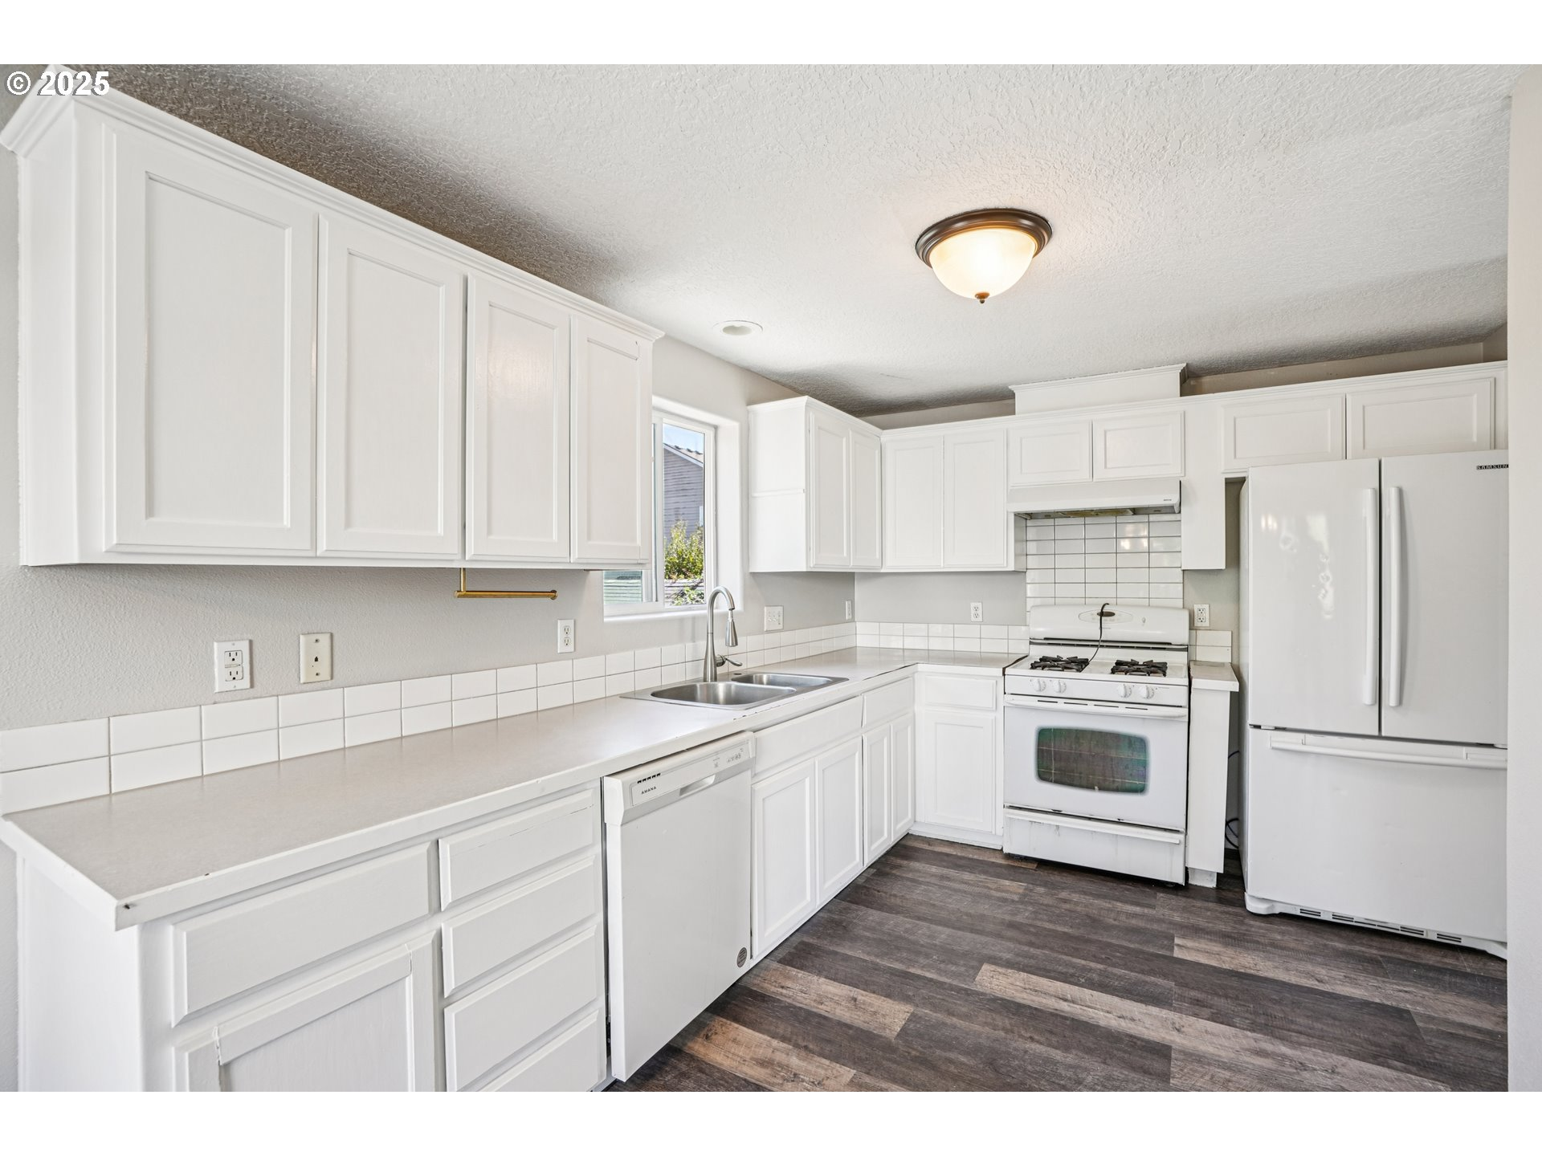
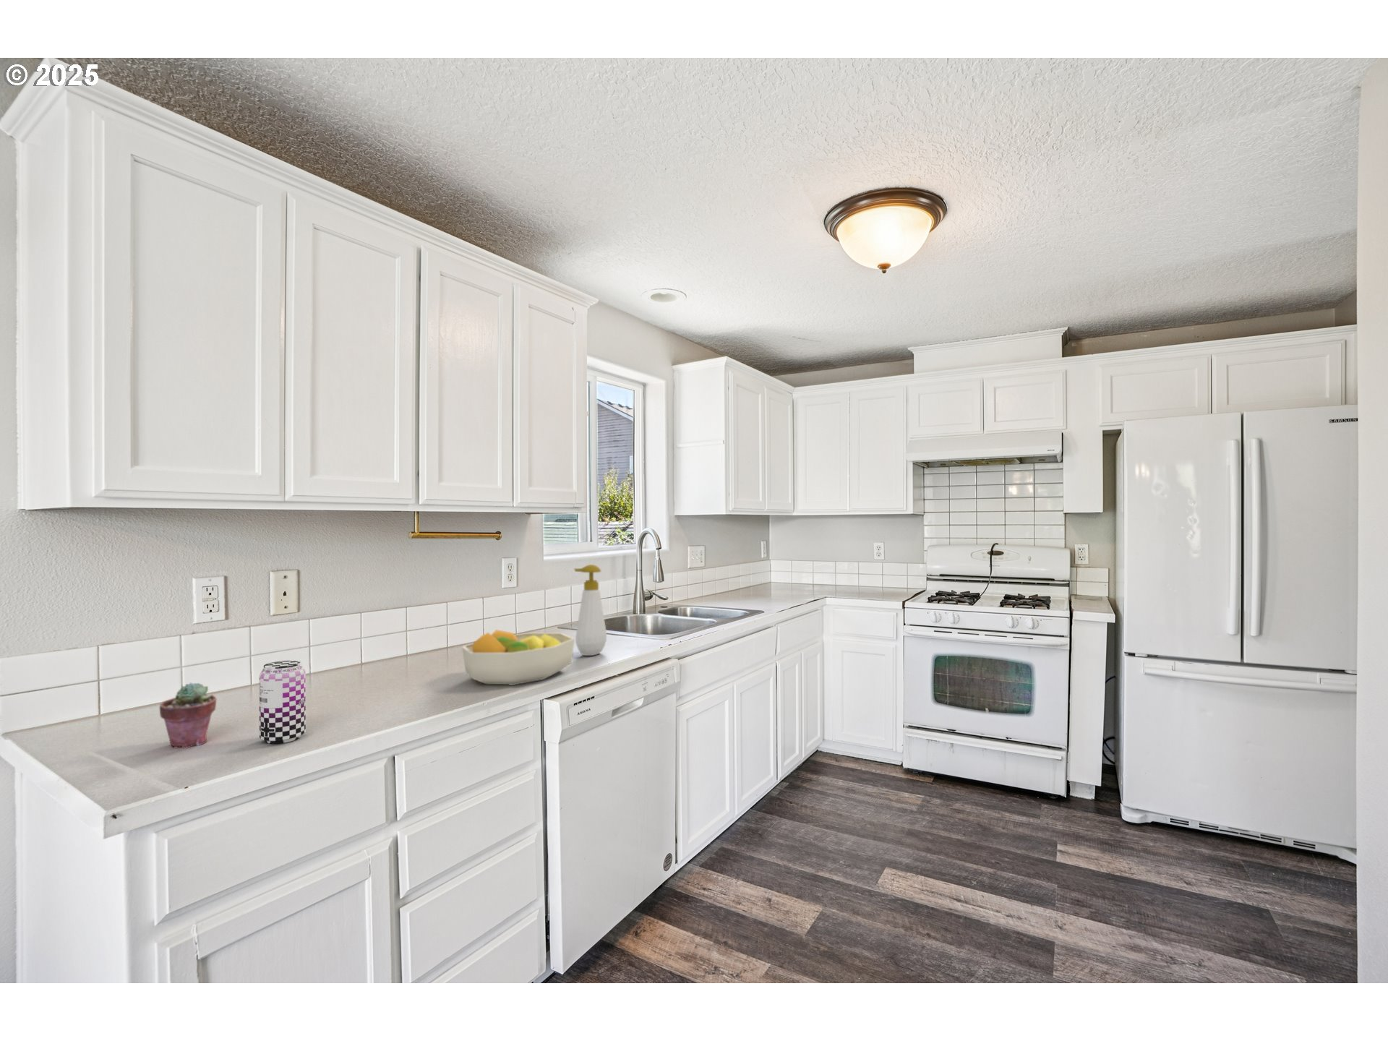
+ fruit bowl (520, 652)
+ potted succulent (189, 713)
+ soap bottle (588, 609)
+ beer can (283, 701)
